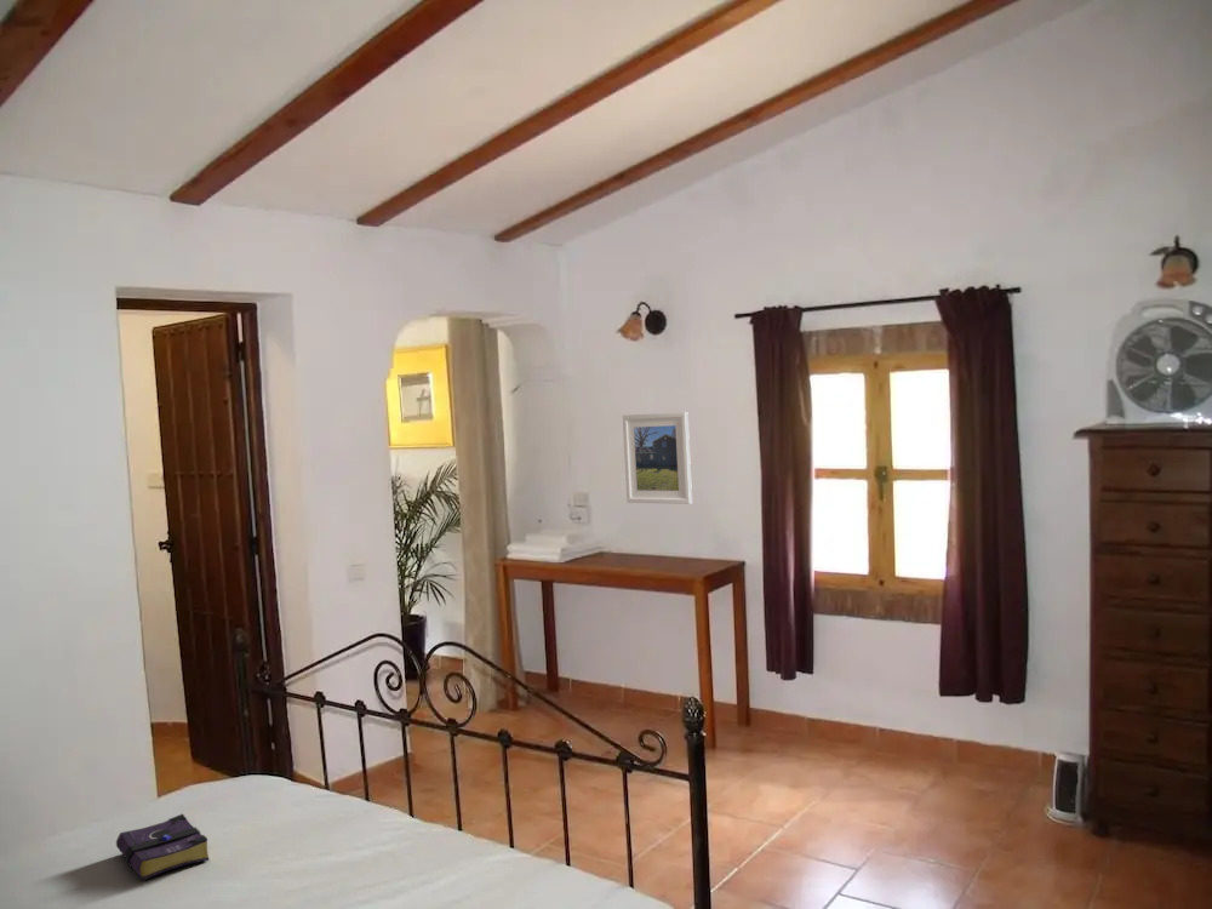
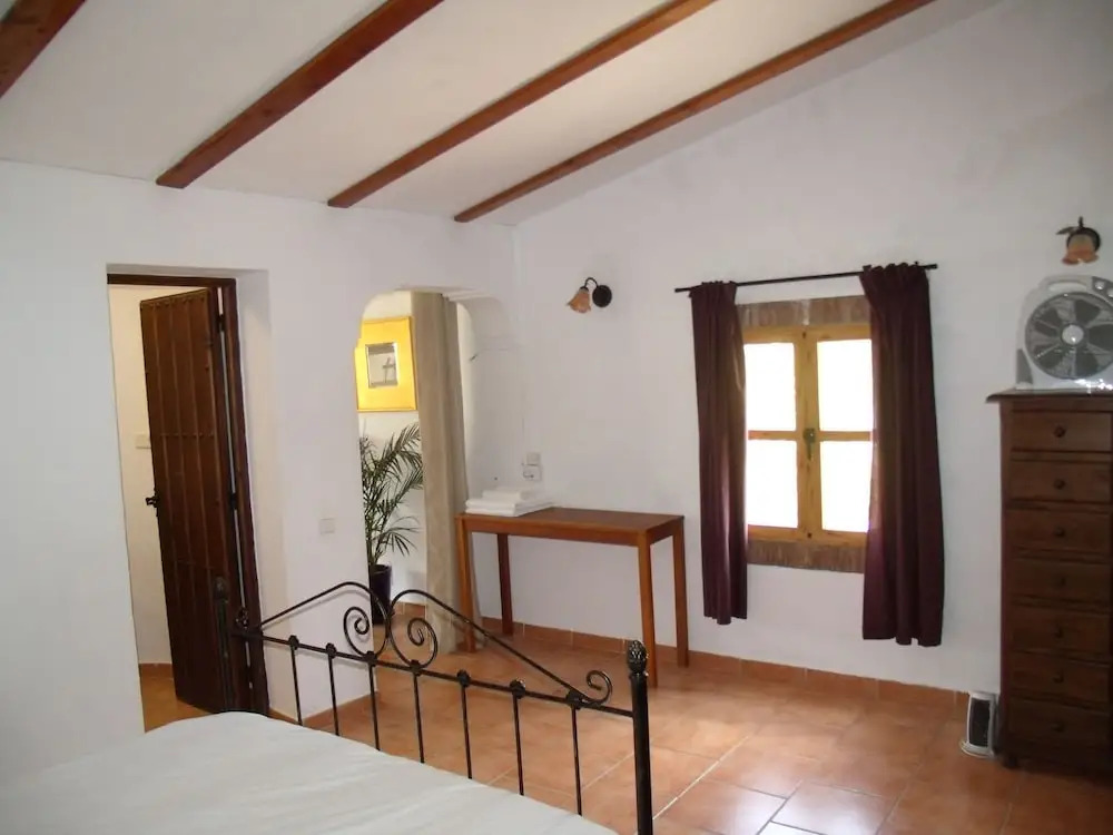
- book (161, 846)
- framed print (656, 458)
